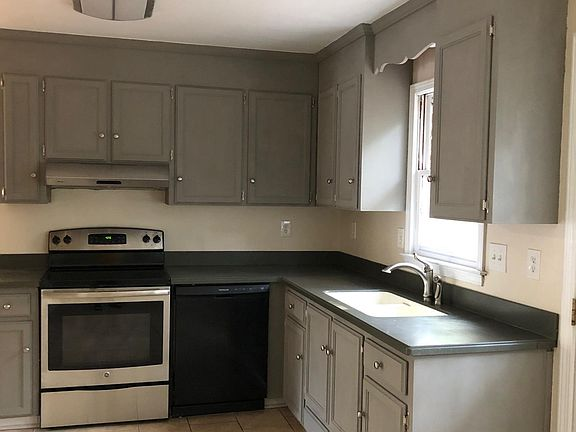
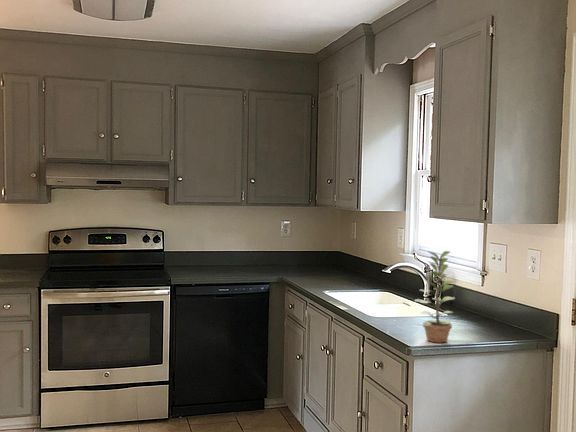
+ plant (435, 295)
